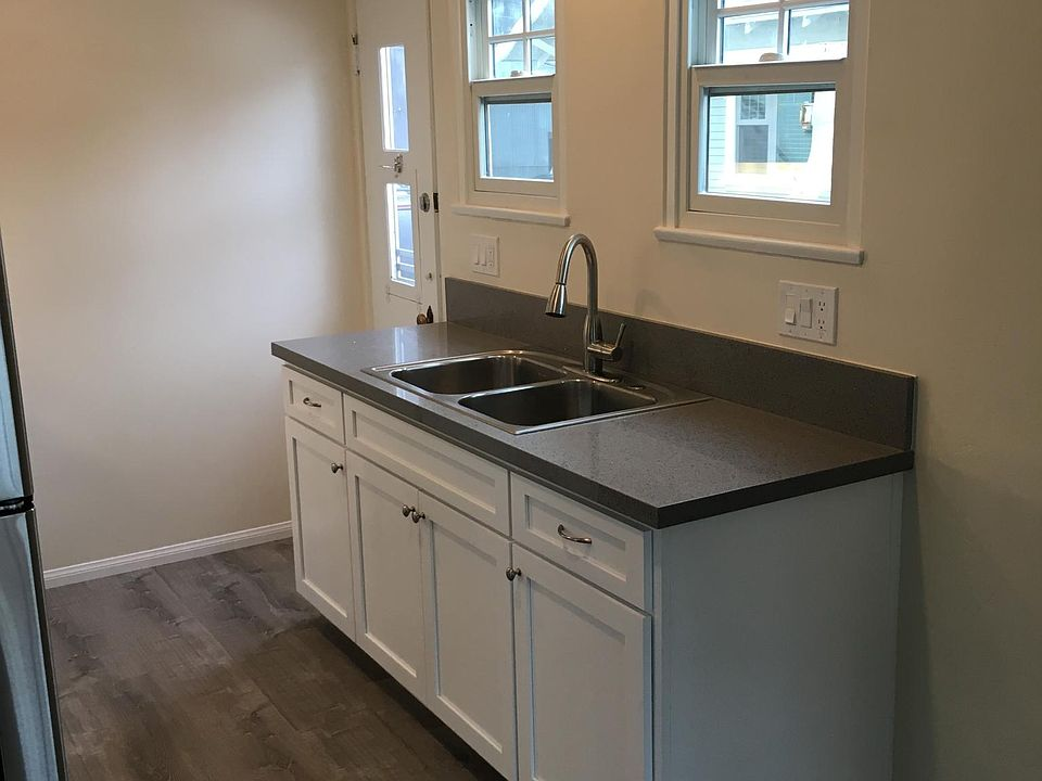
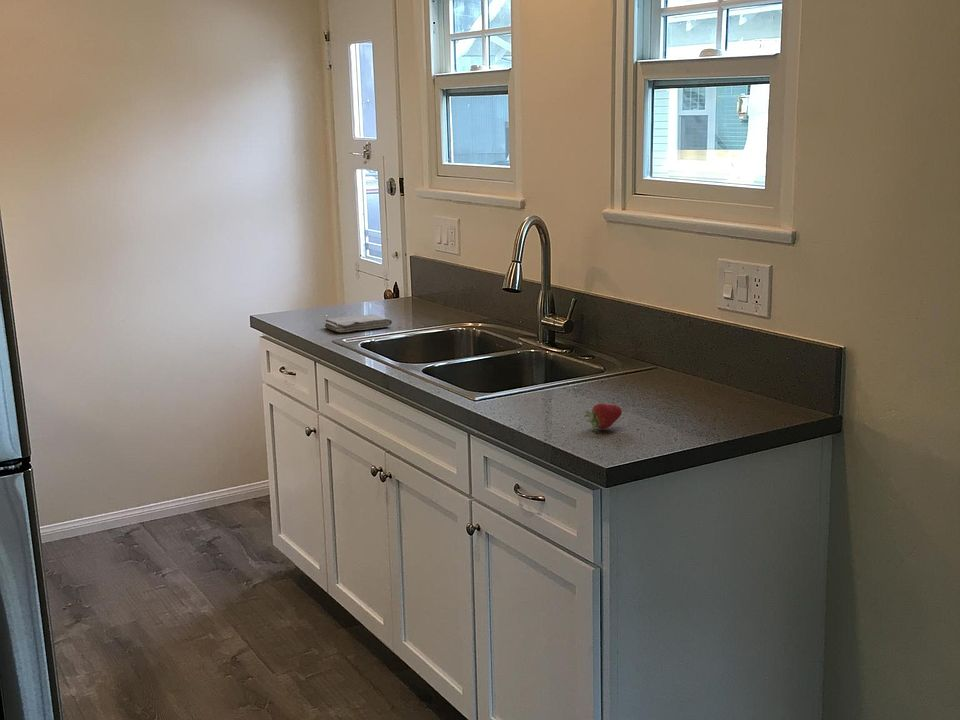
+ washcloth (357, 322)
+ fruit (604, 416)
